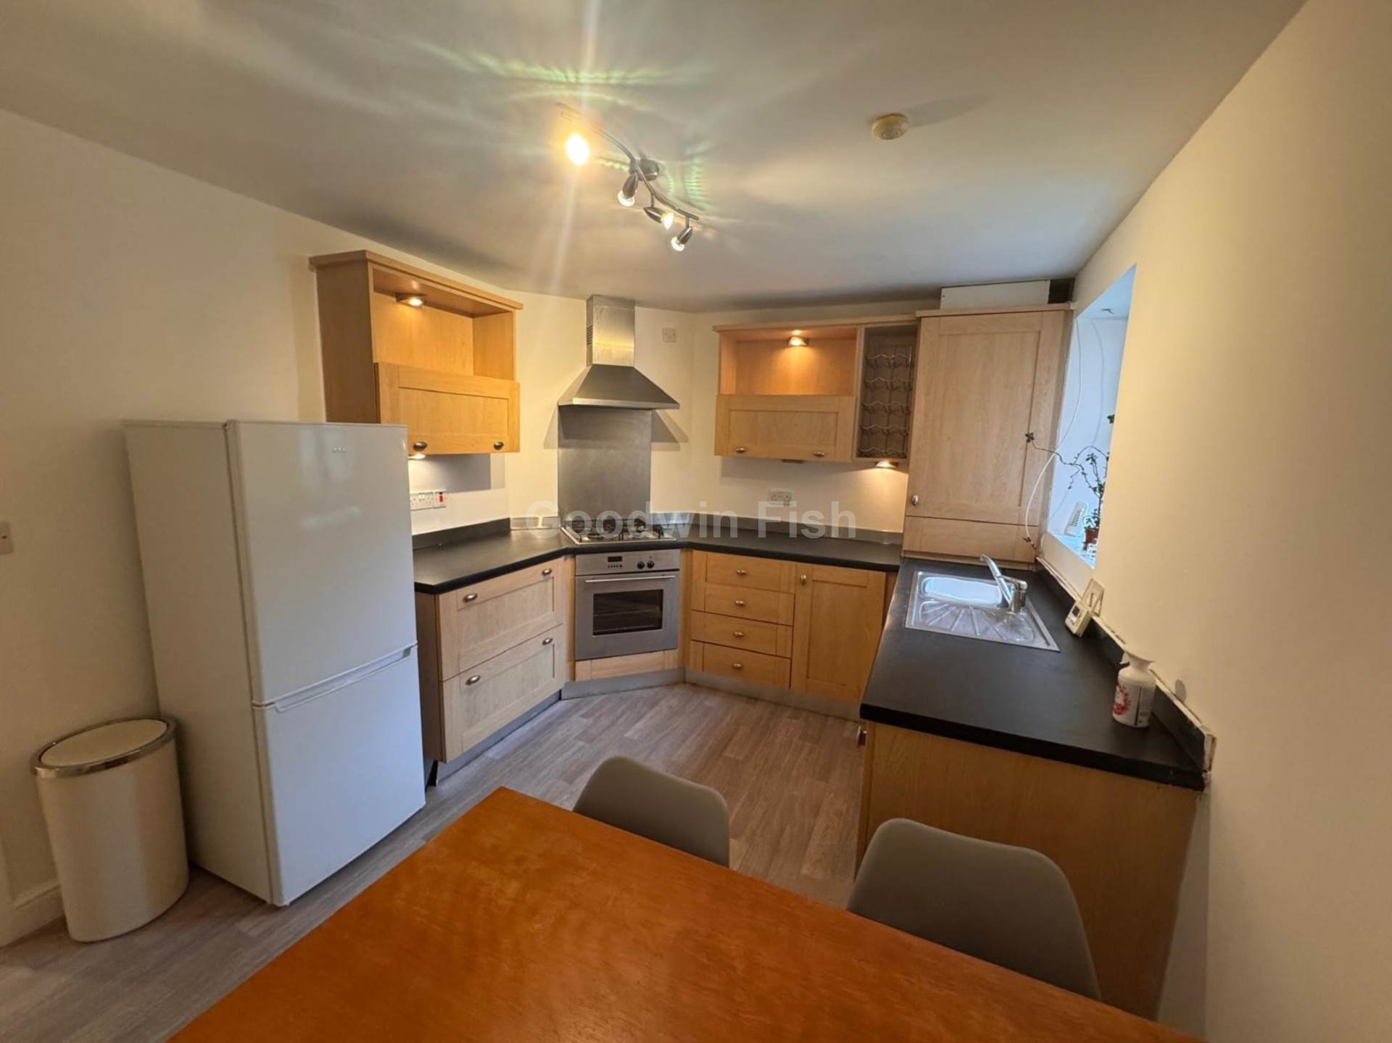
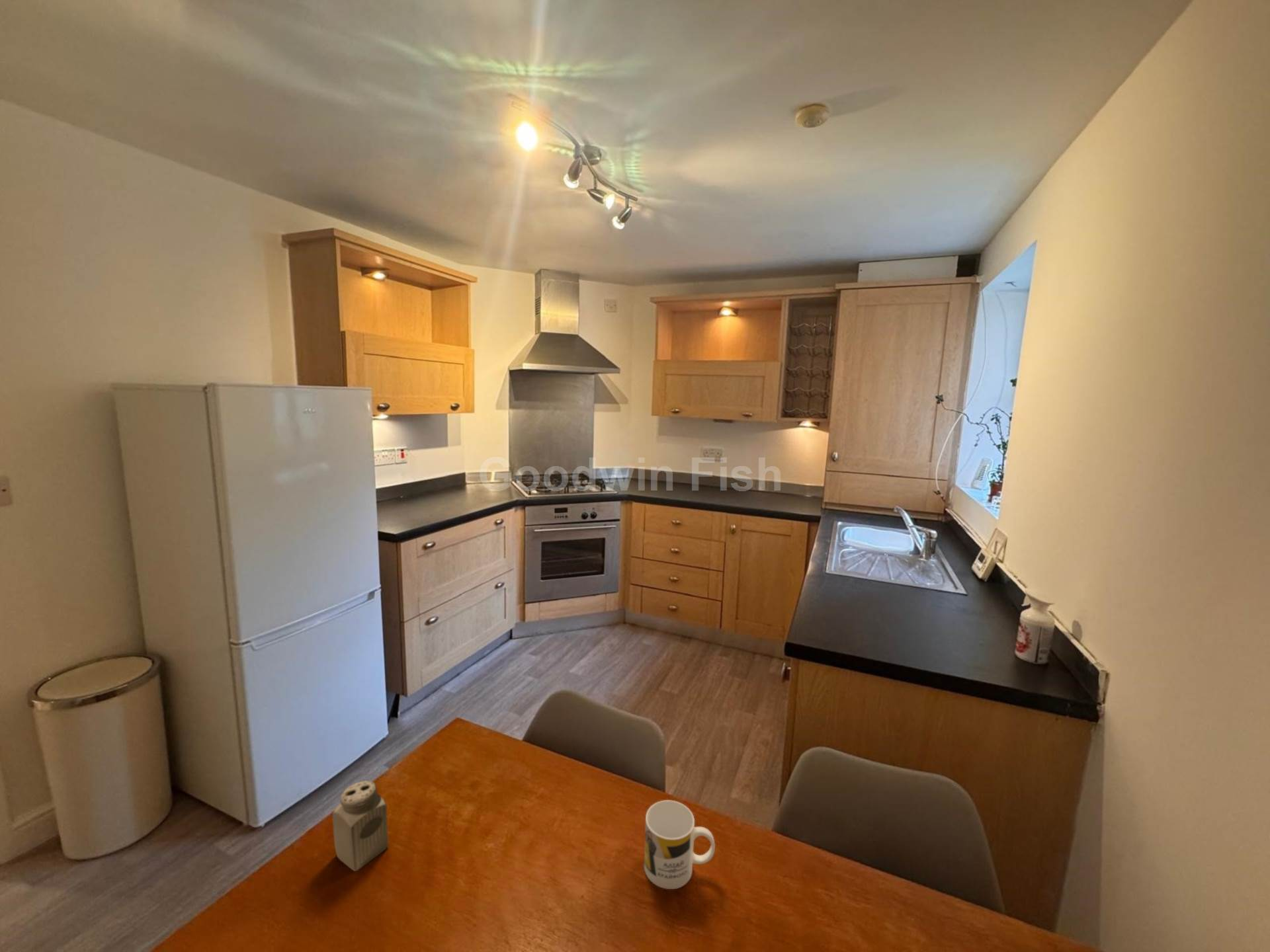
+ mug (679, 845)
+ salt shaker (360, 820)
